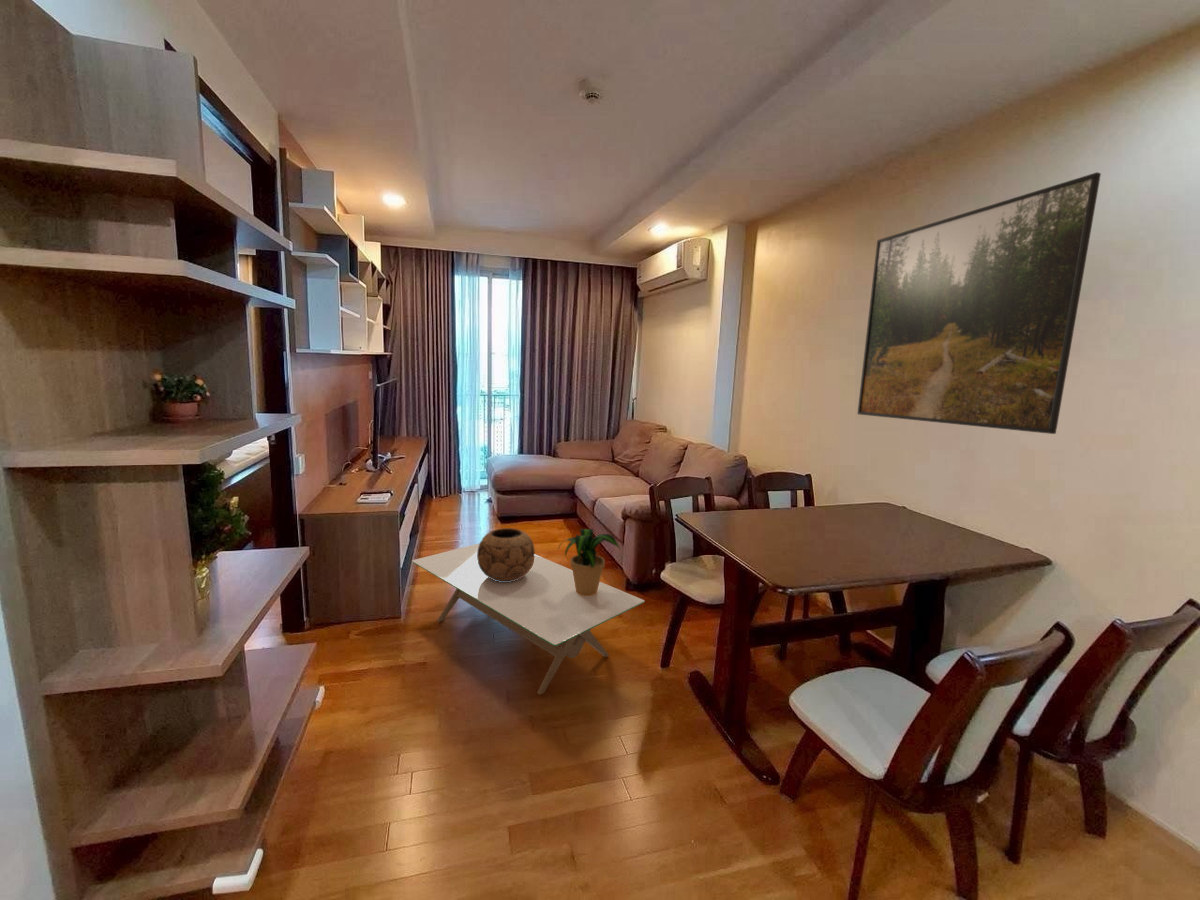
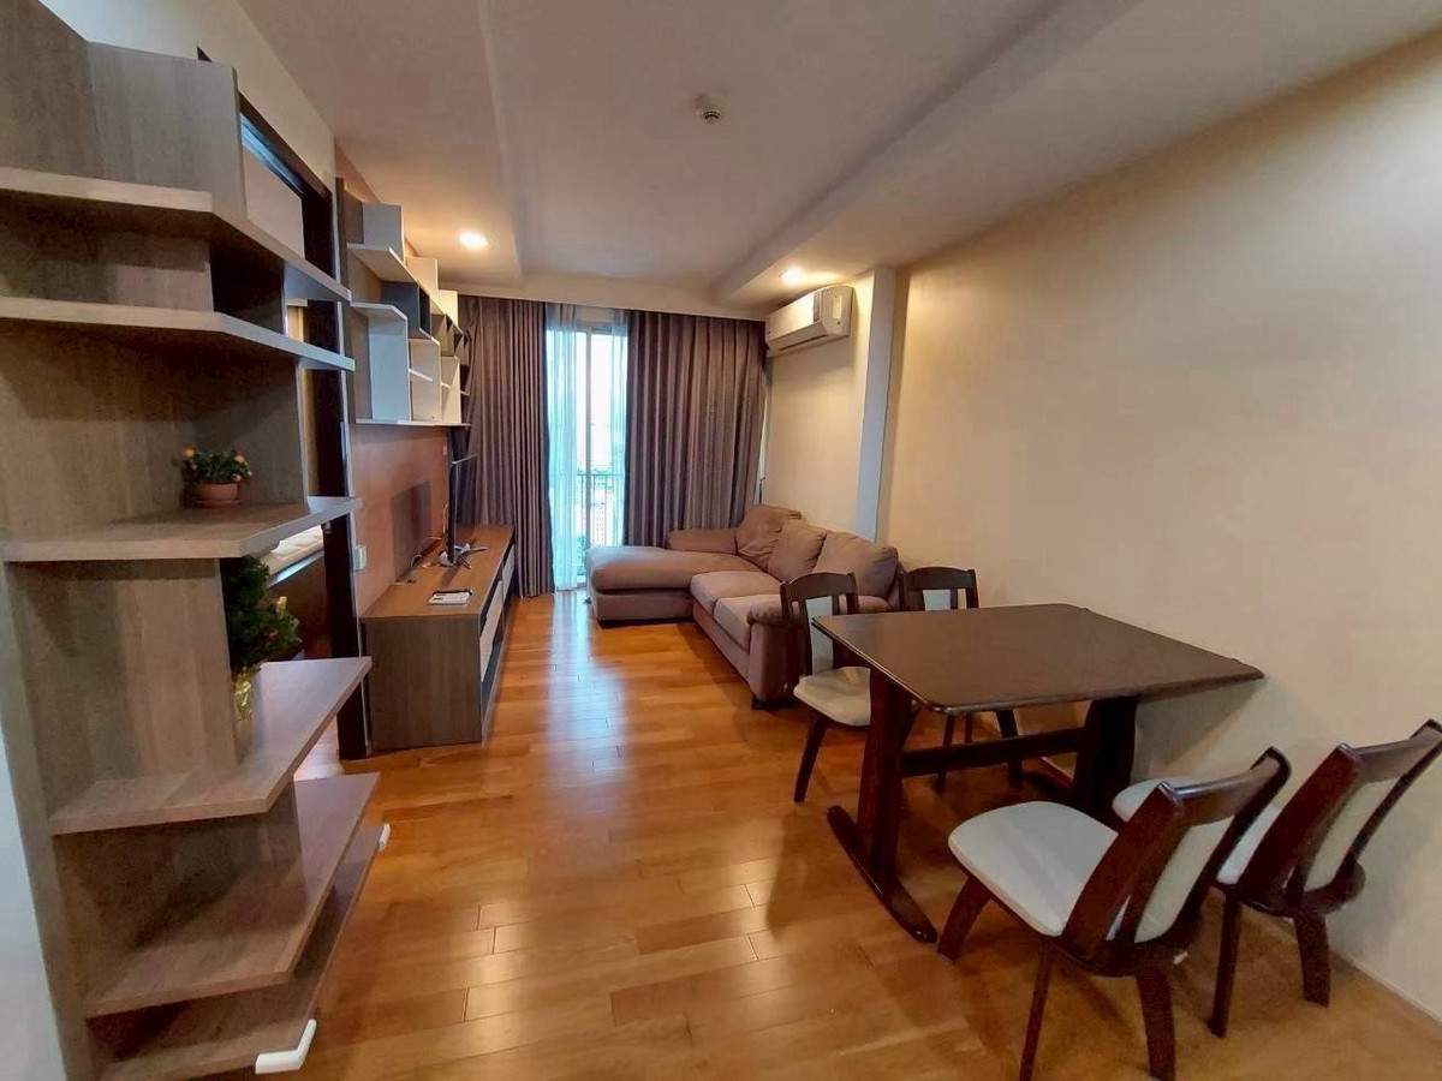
- decorative bowl (506, 554)
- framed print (951, 320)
- potted plant (587, 561)
- coffee table (518, 608)
